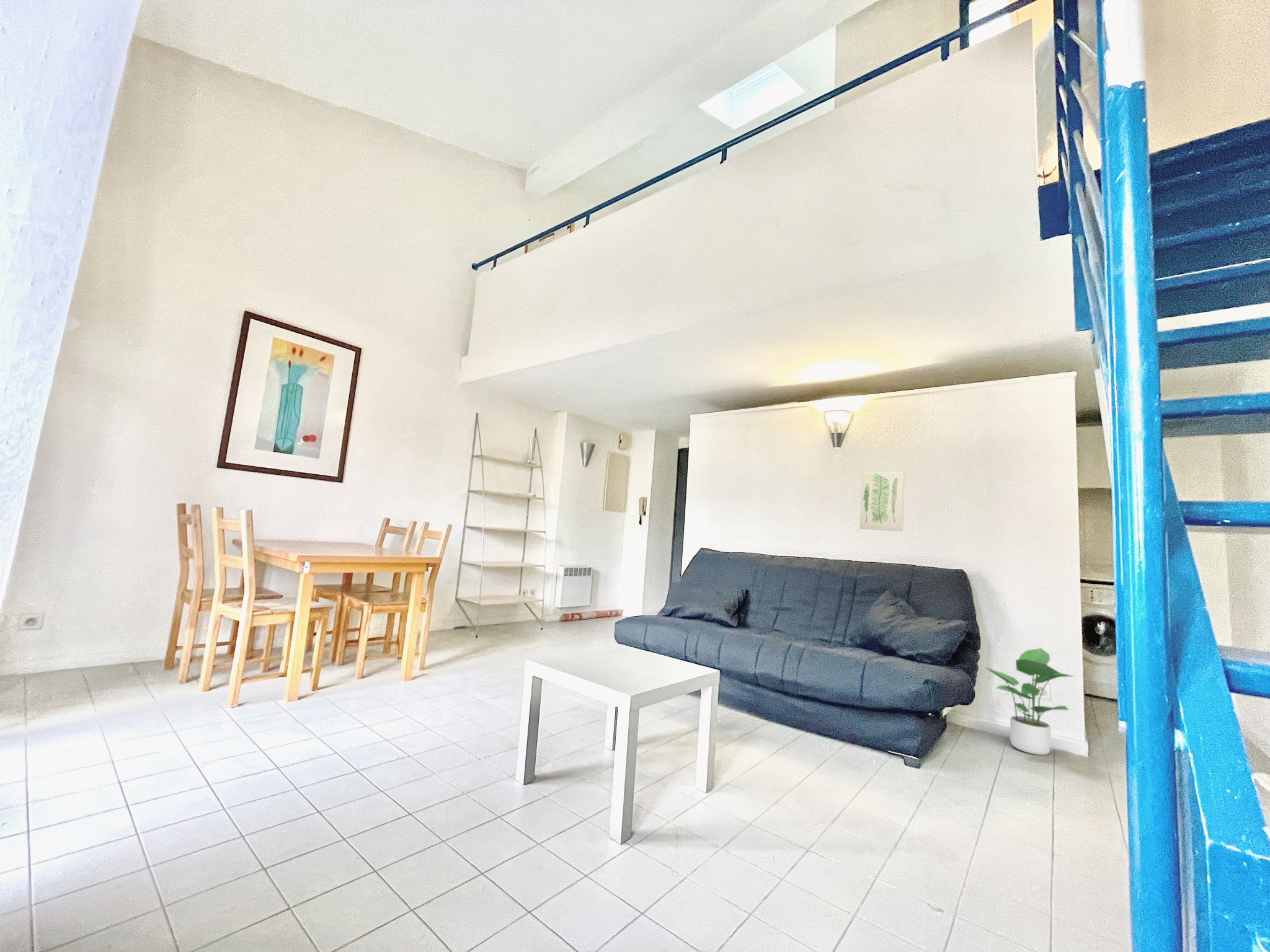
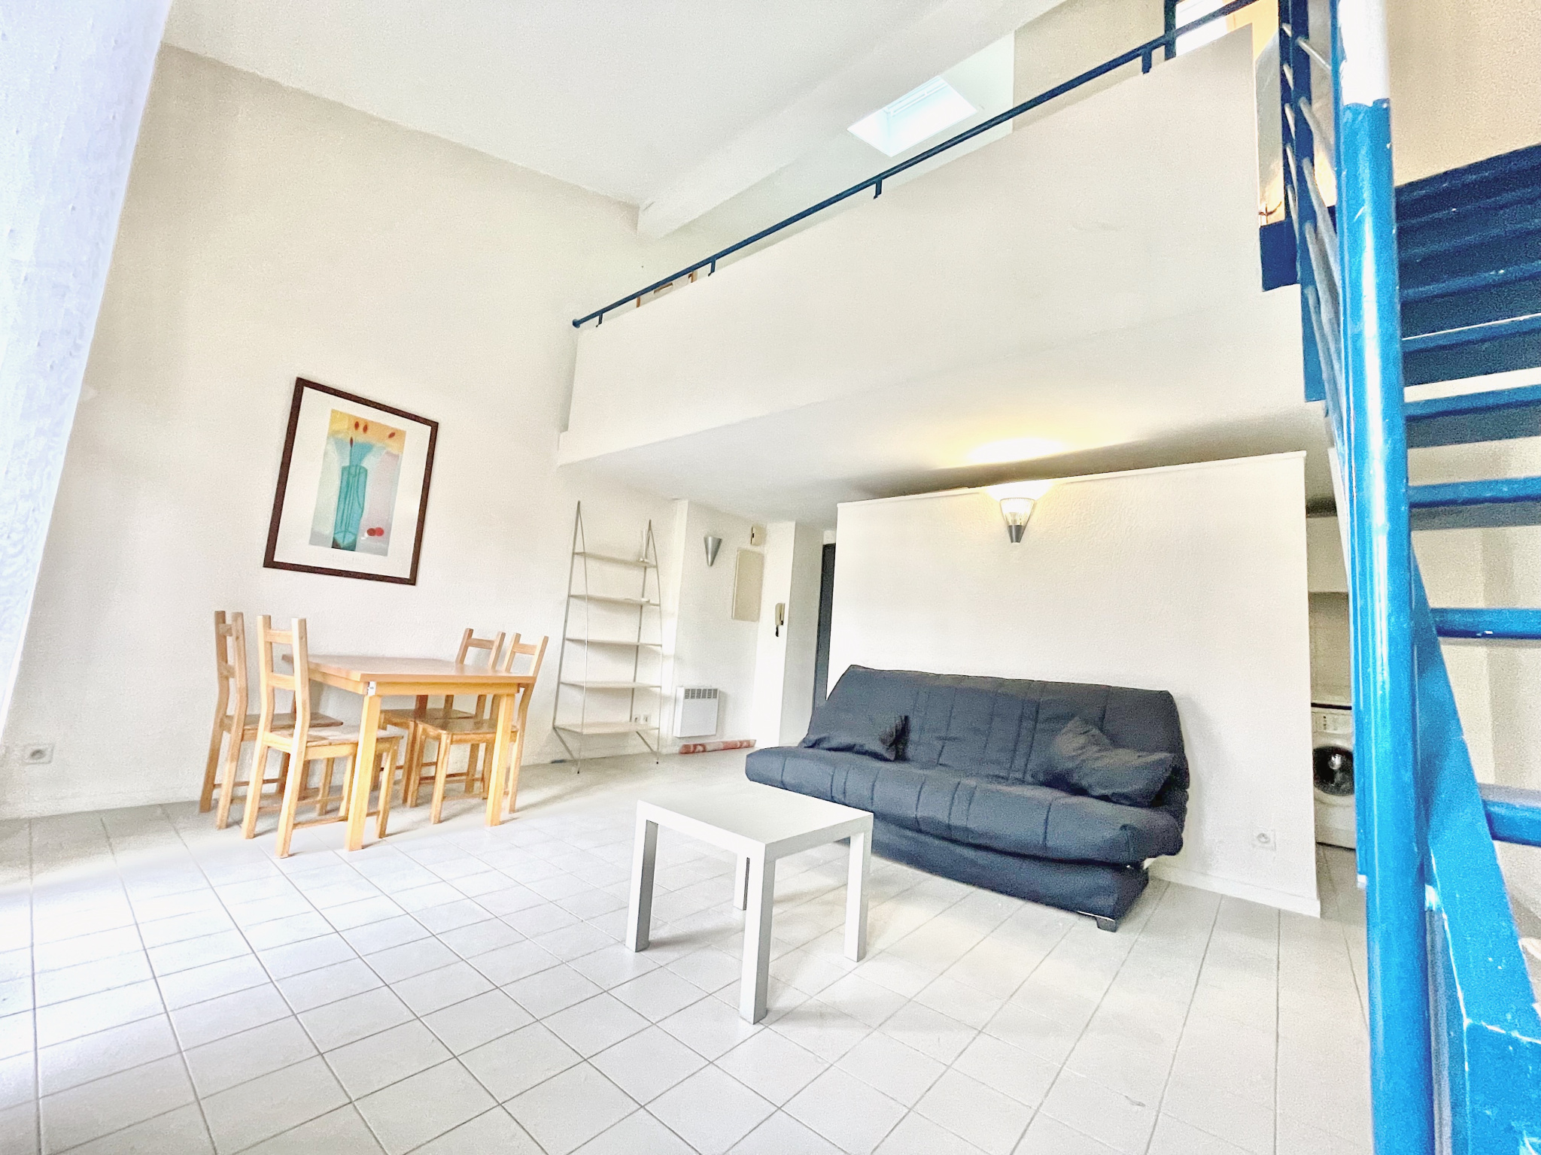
- potted plant (1024, 697)
- wall art (882, 501)
